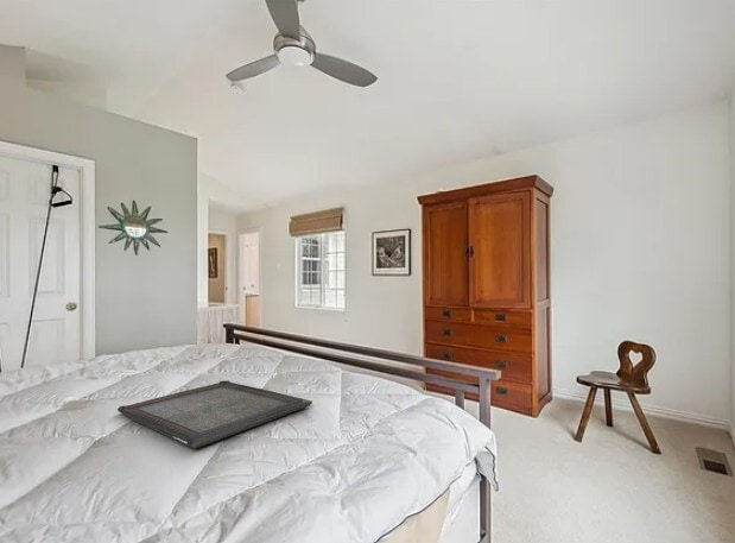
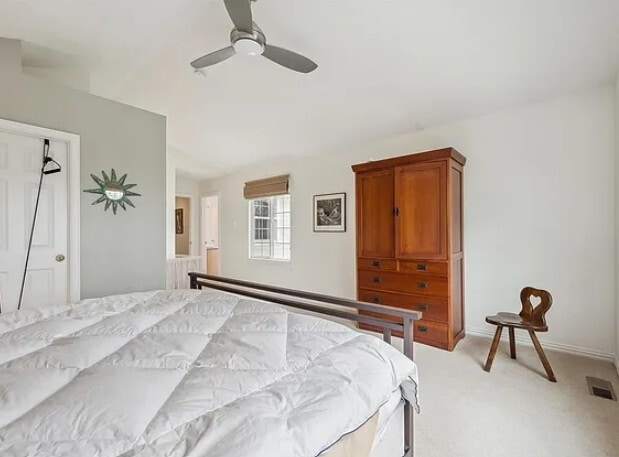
- serving tray (216, 405)
